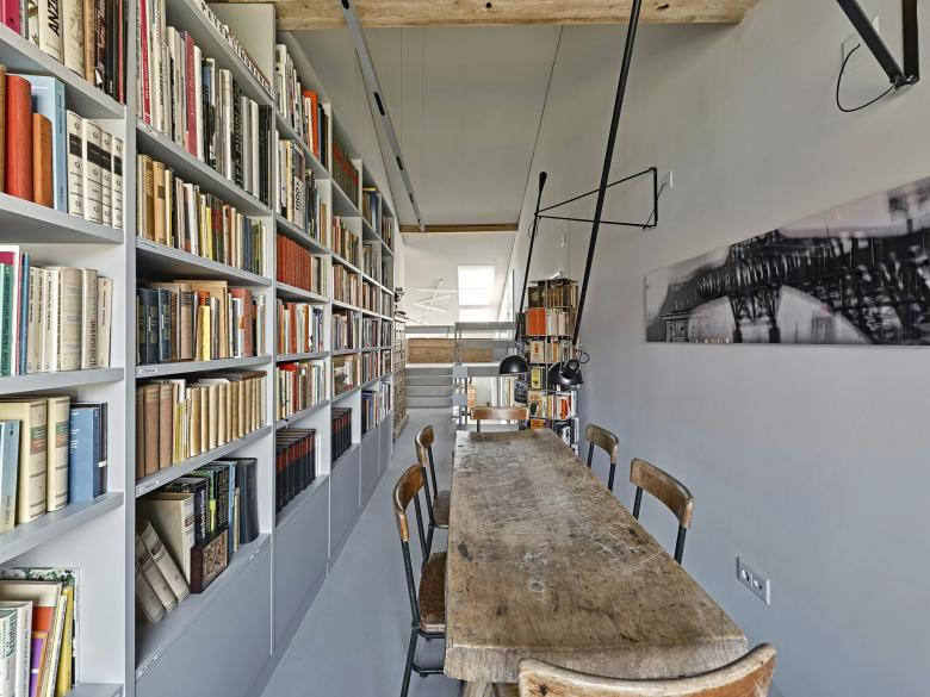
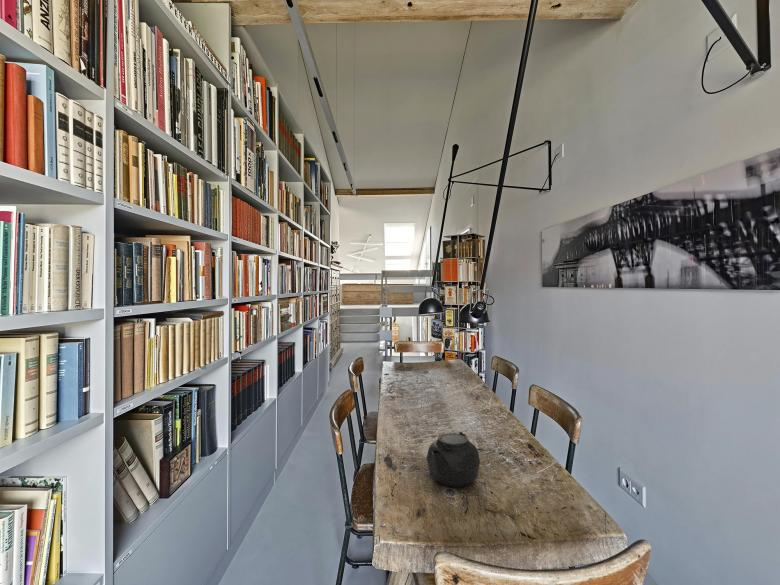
+ teapot (450, 460)
